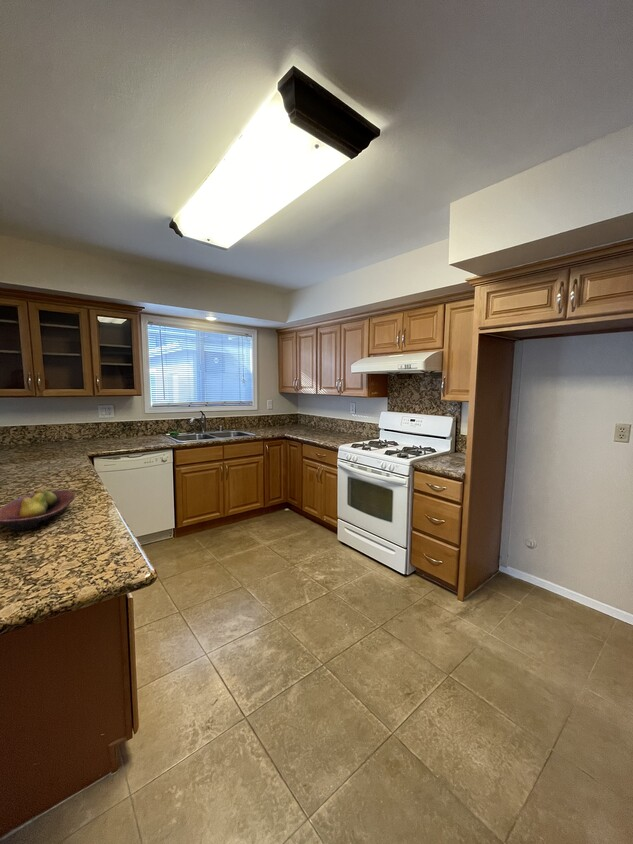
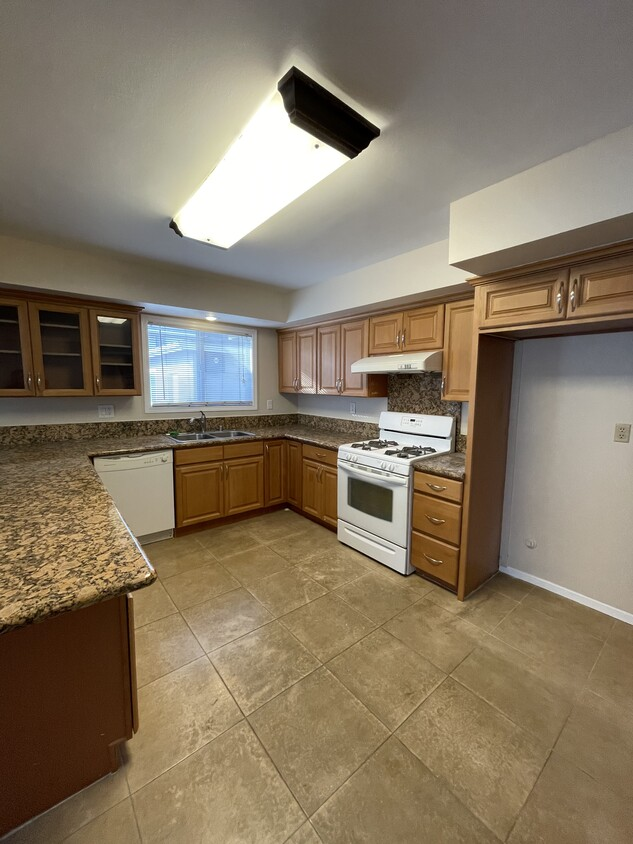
- fruit bowl (36, 505)
